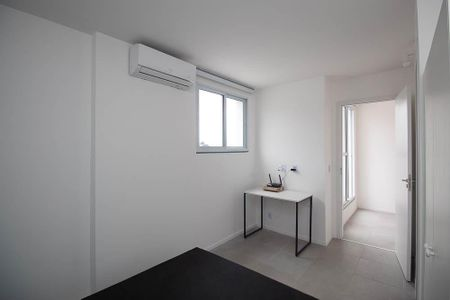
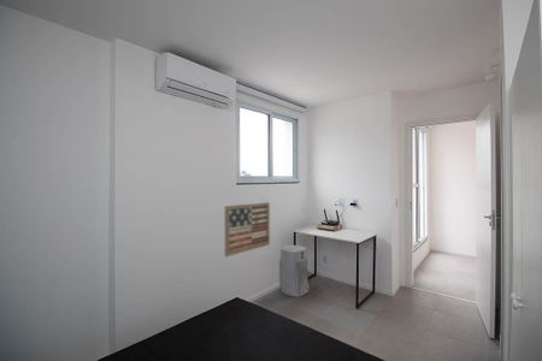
+ wall art (248, 226)
+ air purifier (293, 268)
